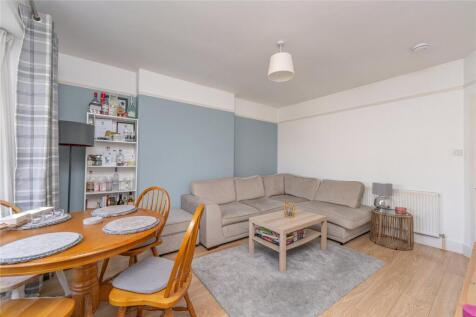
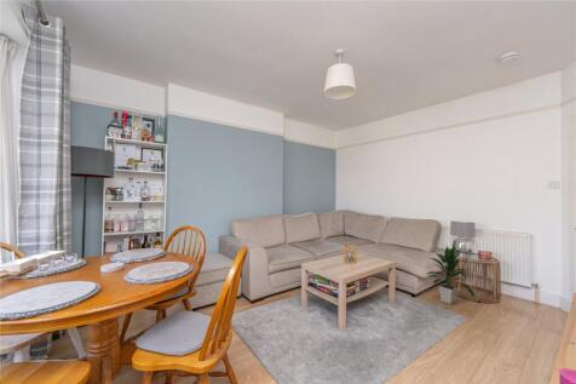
+ indoor plant (449, 274)
